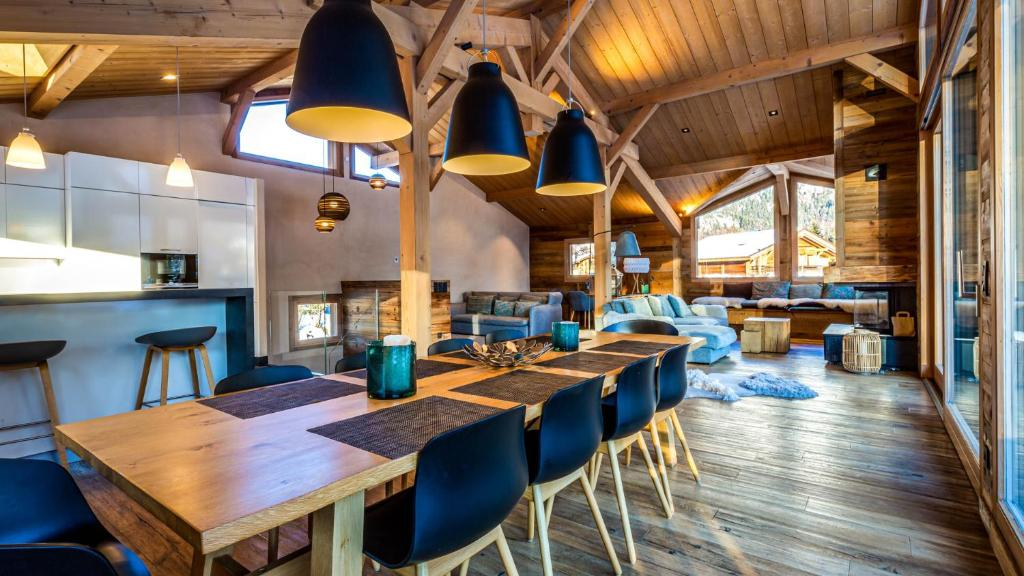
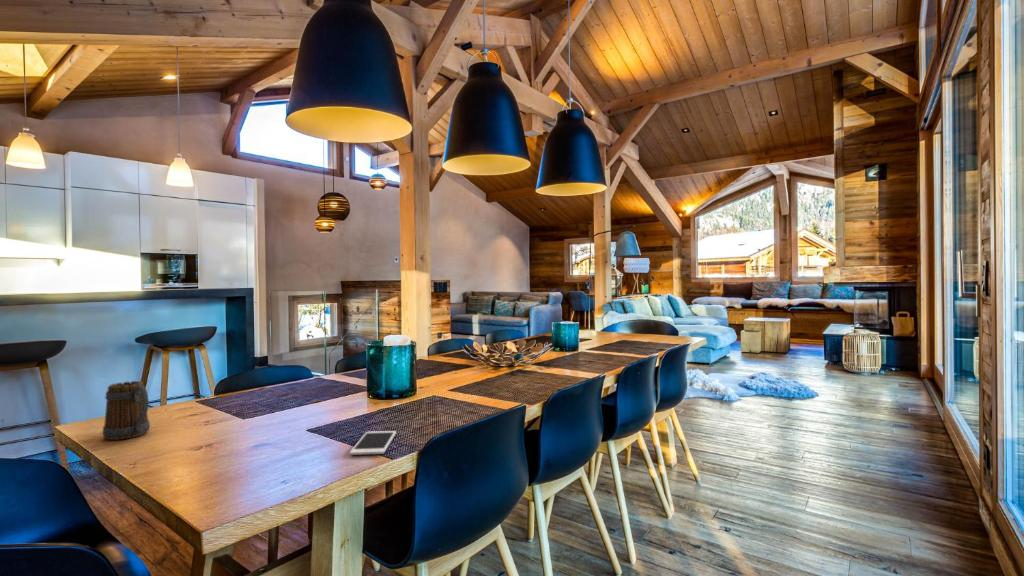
+ cell phone (374, 442)
+ mug (131, 409)
